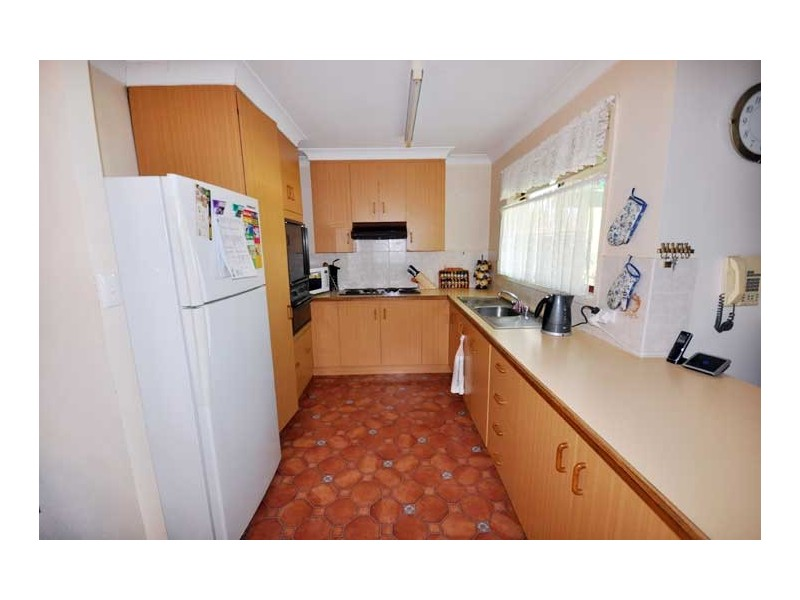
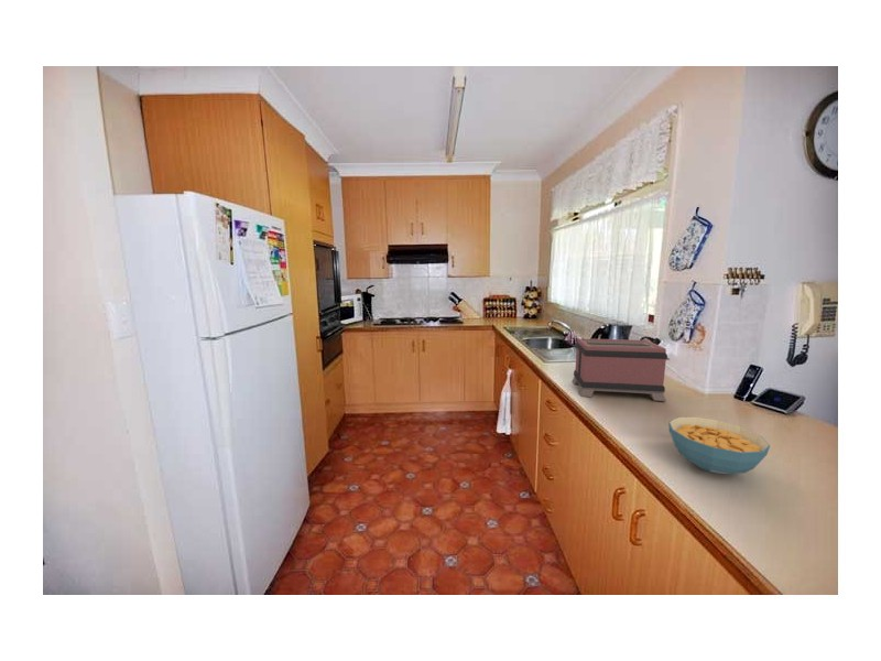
+ cereal bowl (713, 449)
+ toaster (620, 367)
